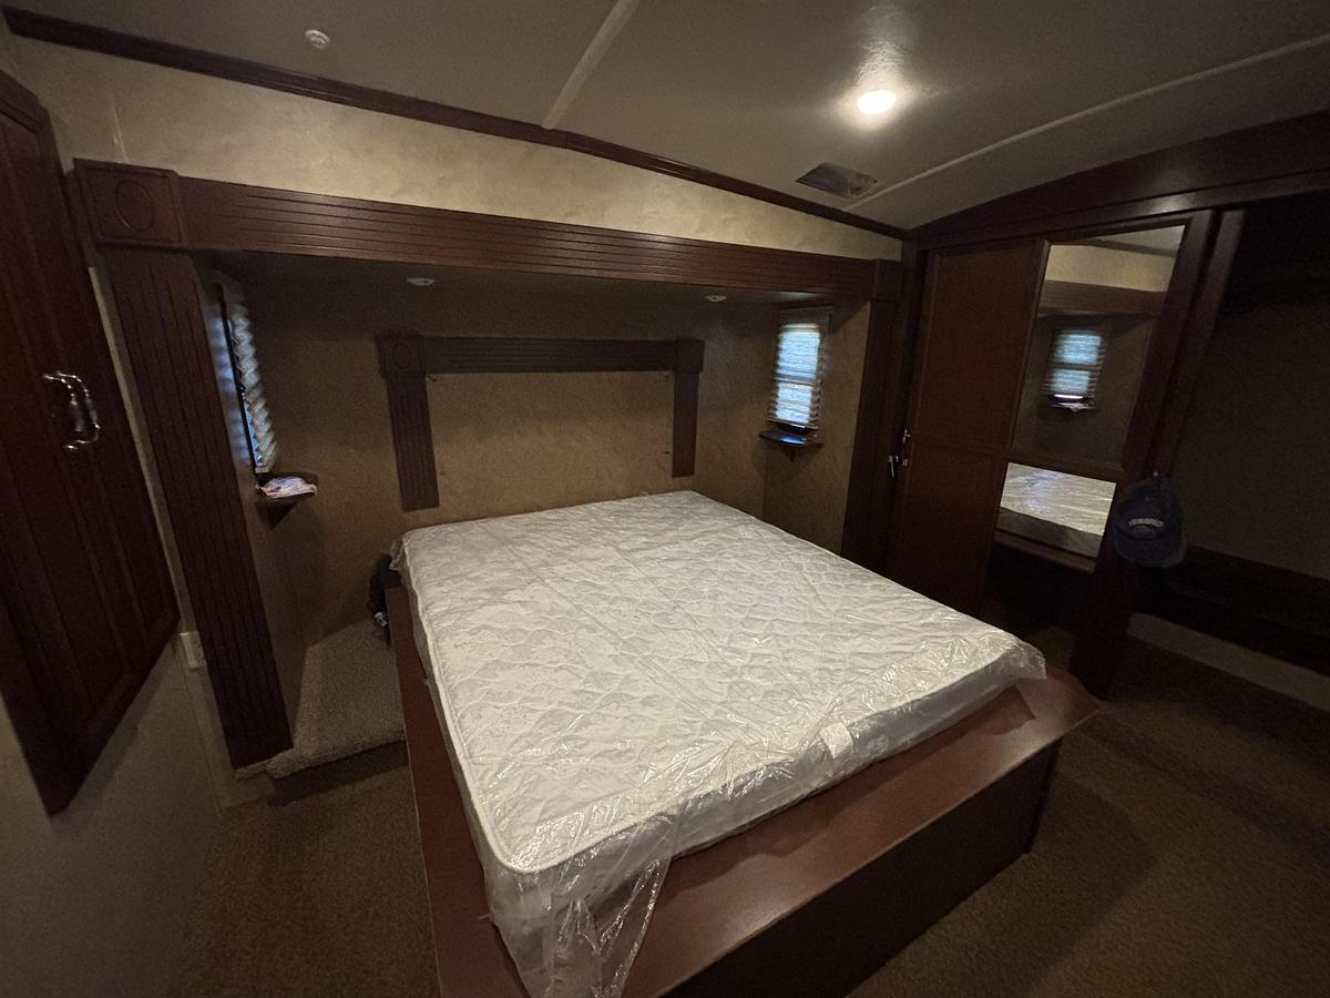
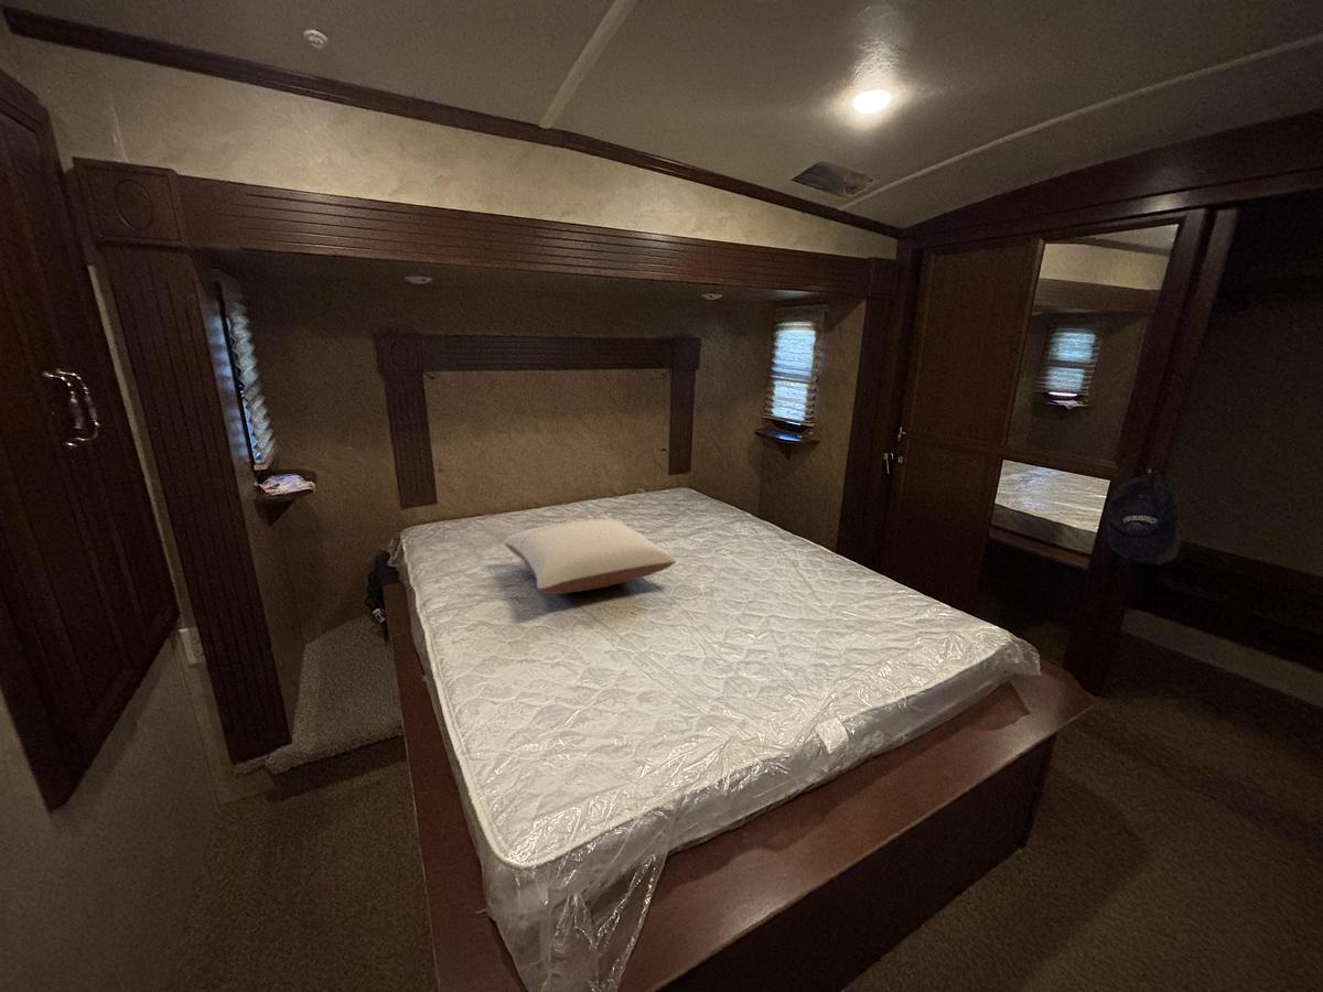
+ pillow (587, 552)
